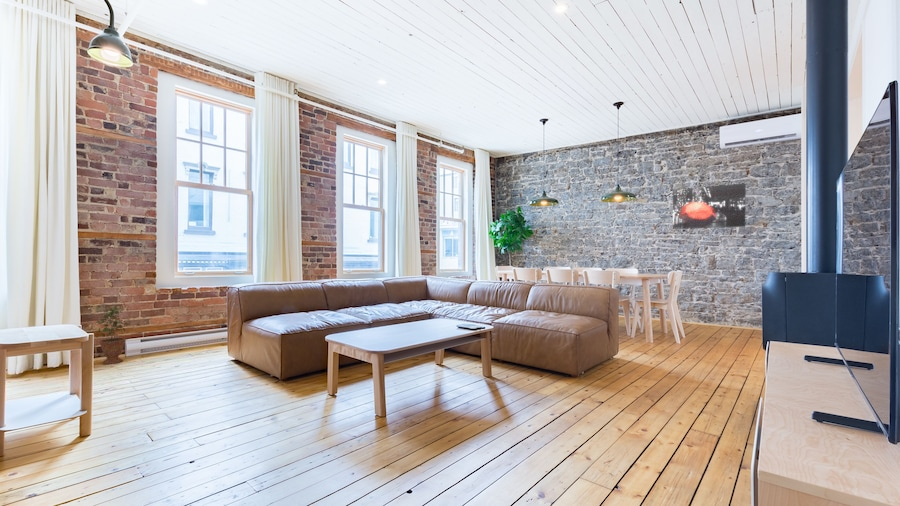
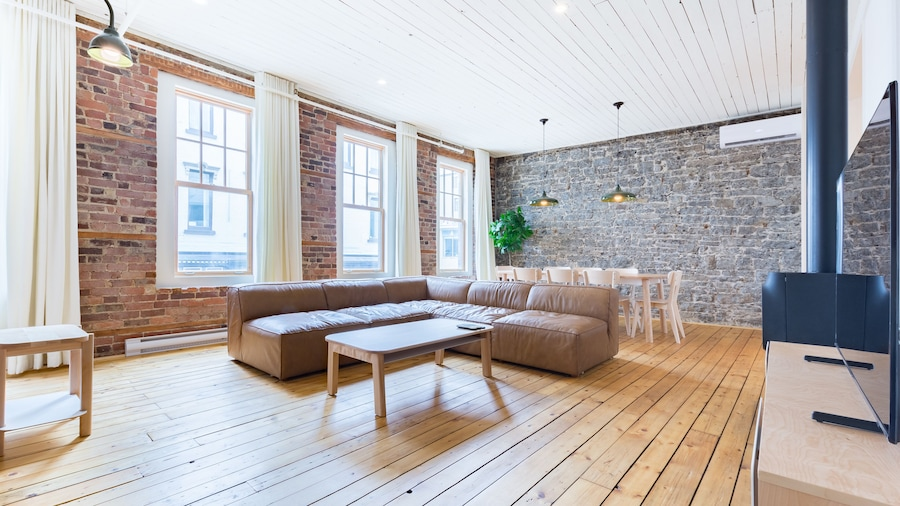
- potted plant (110, 334)
- wall art (707, 207)
